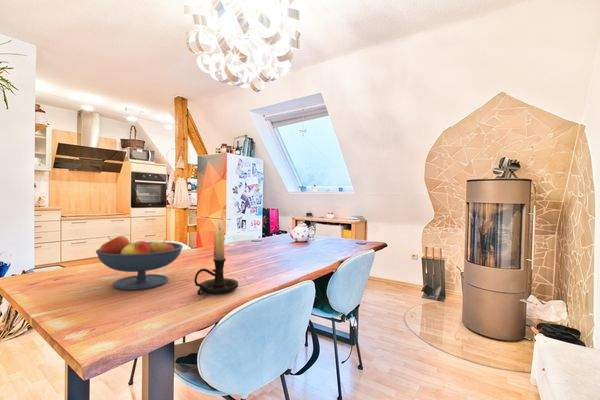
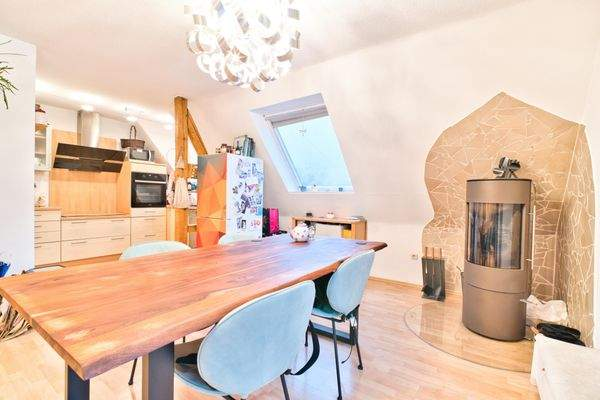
- fruit bowl (141, 258)
- candle holder (214, 255)
